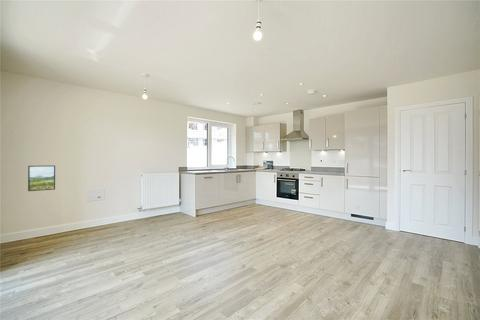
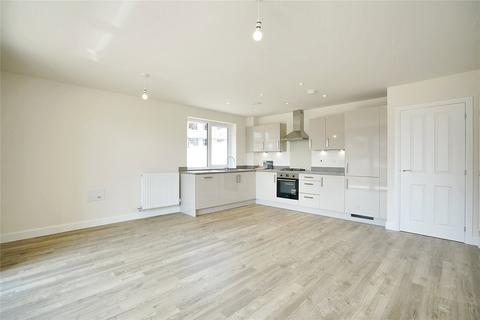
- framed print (42, 177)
